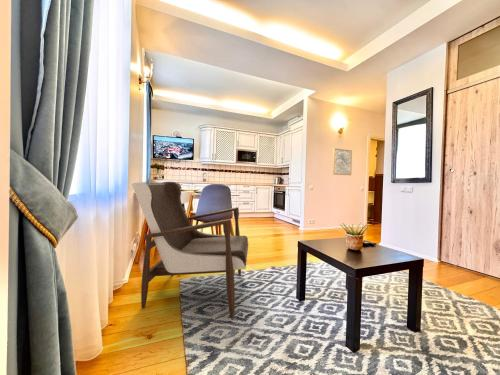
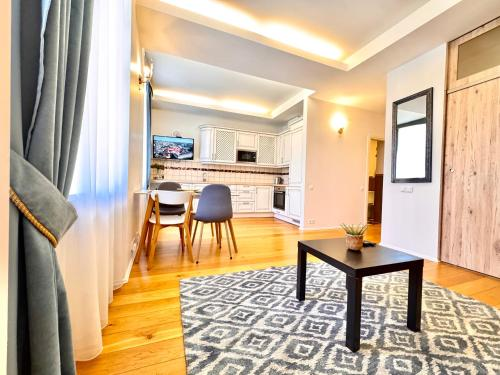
- wall art (342, 162)
- armchair (197, 236)
